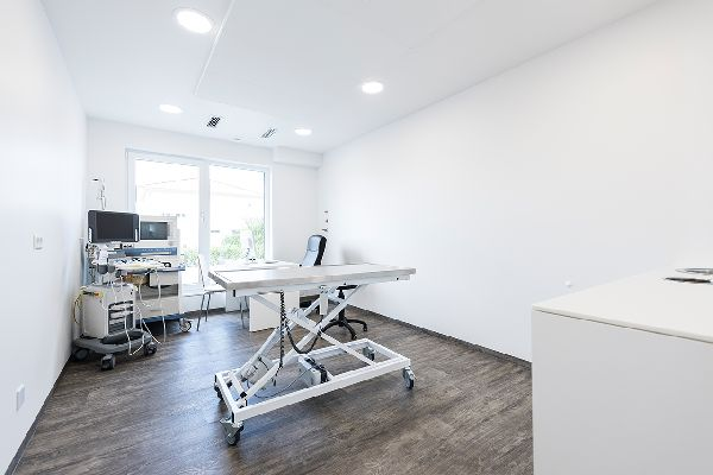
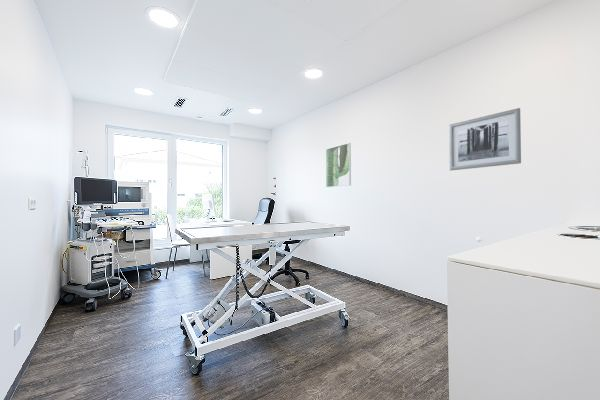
+ wall art (481, 142)
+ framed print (337, 166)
